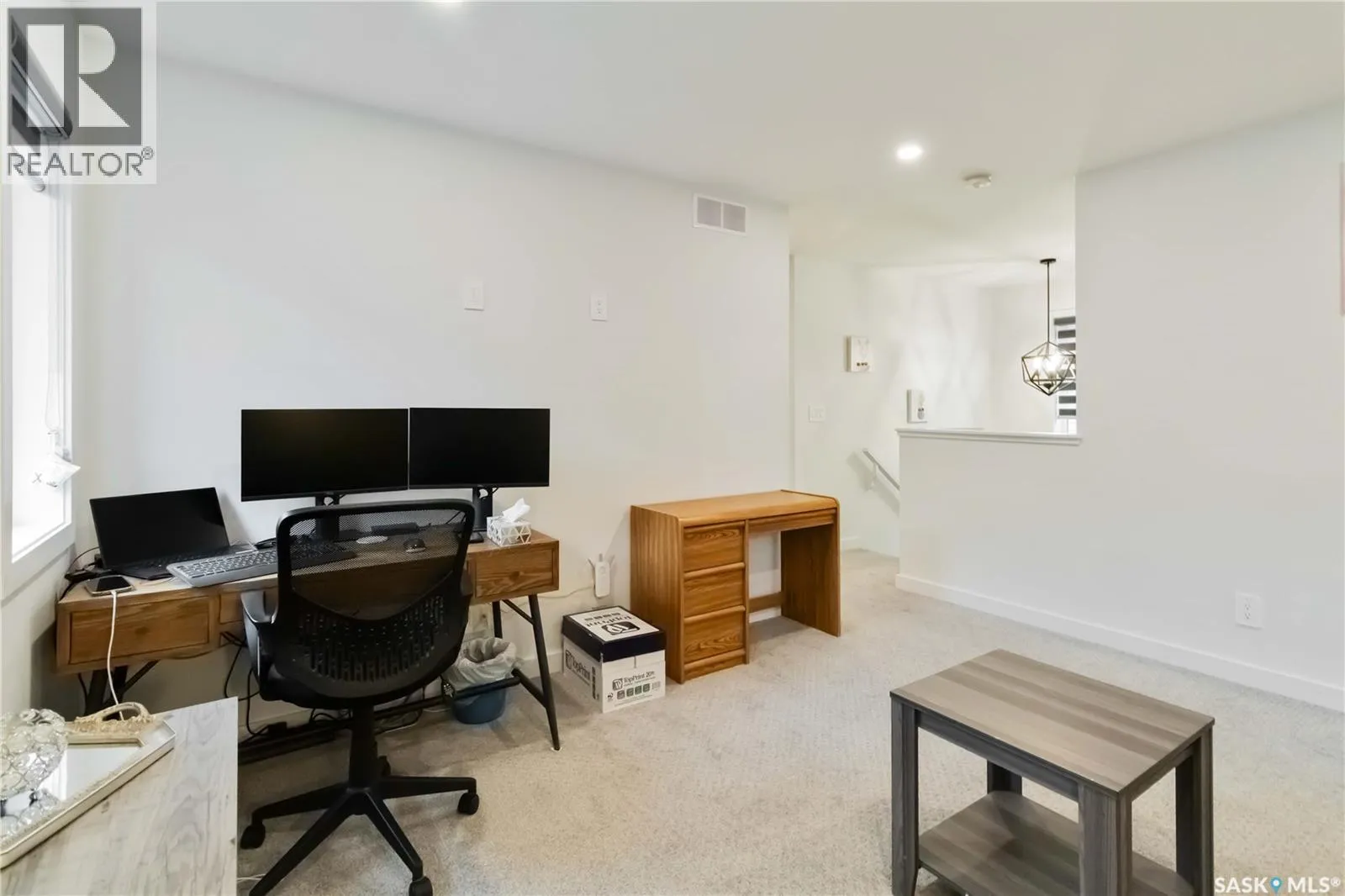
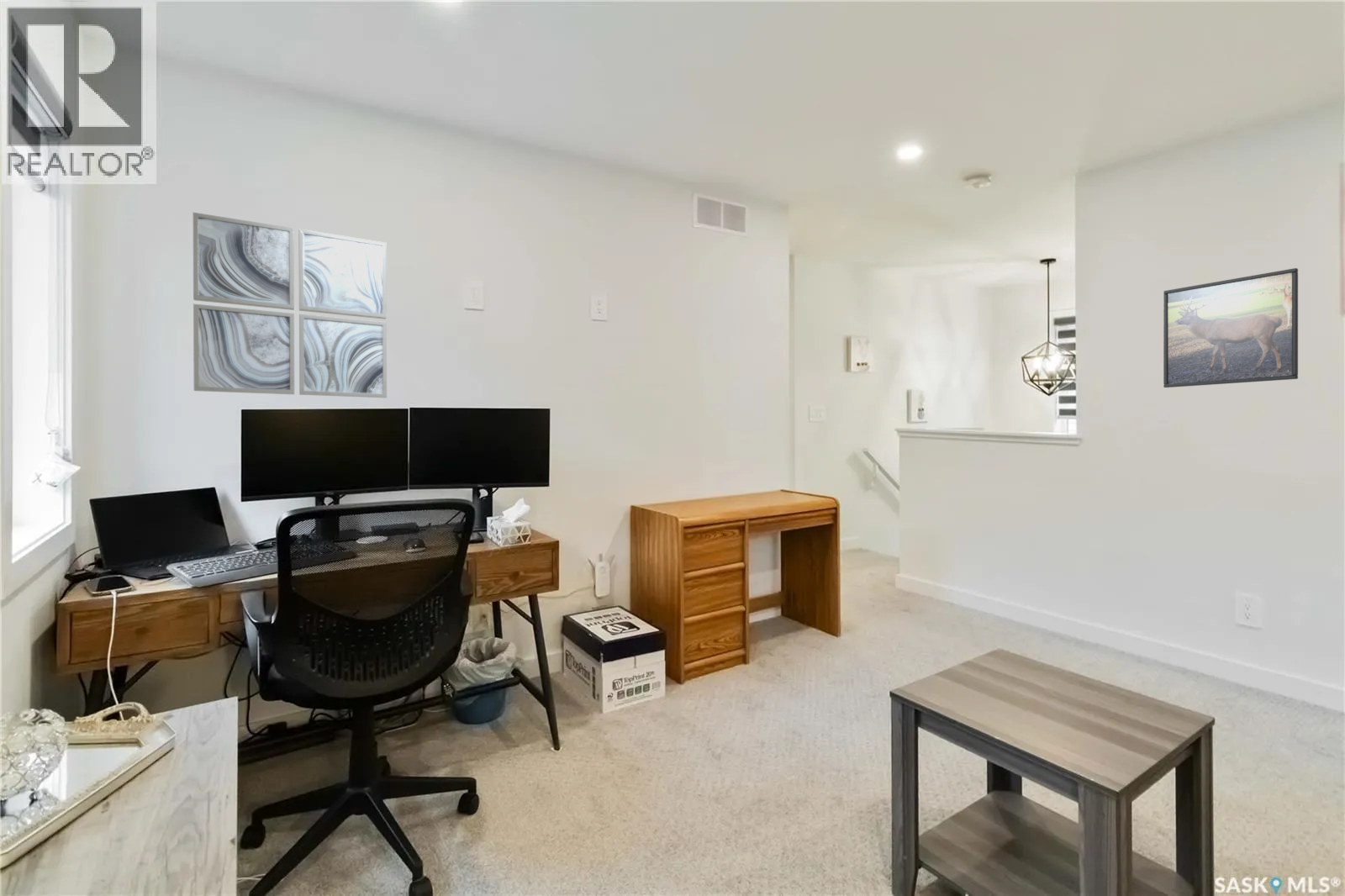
+ wall art (299, 310)
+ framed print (1226, 332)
